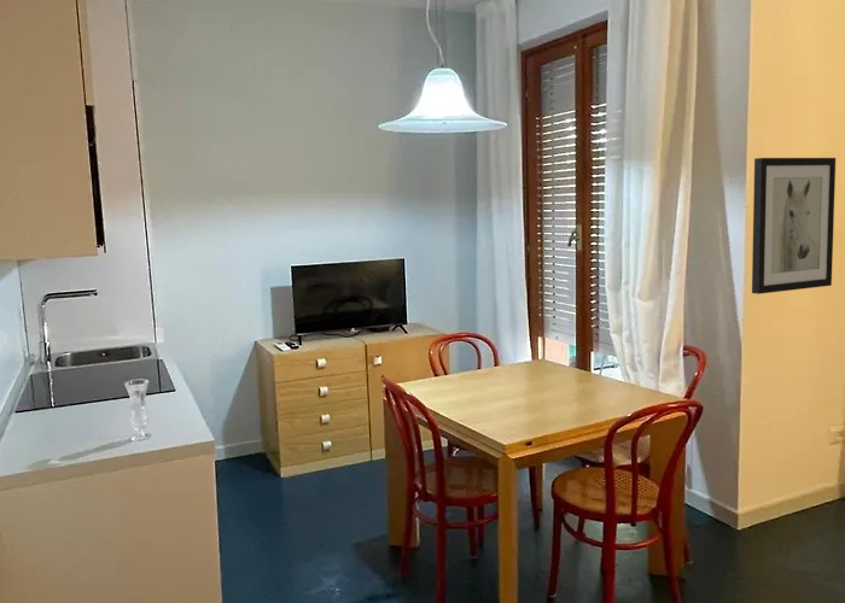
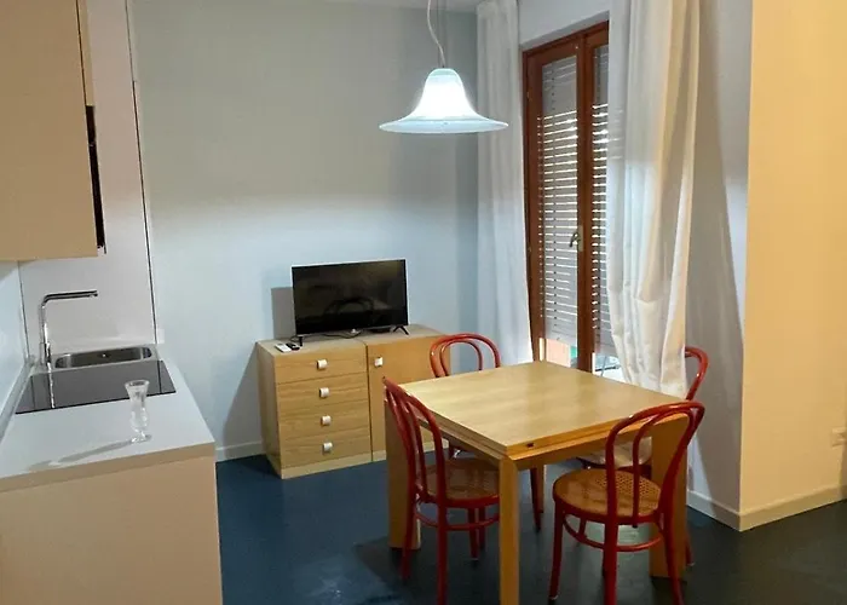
- wall art (794, 224)
